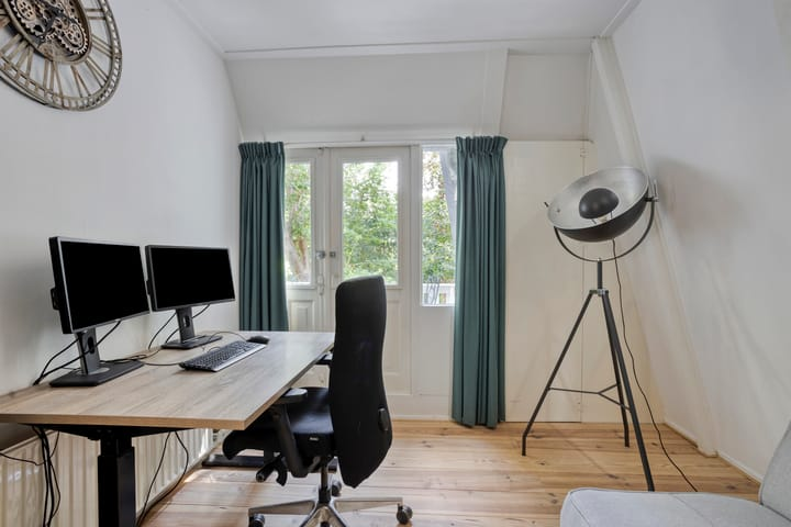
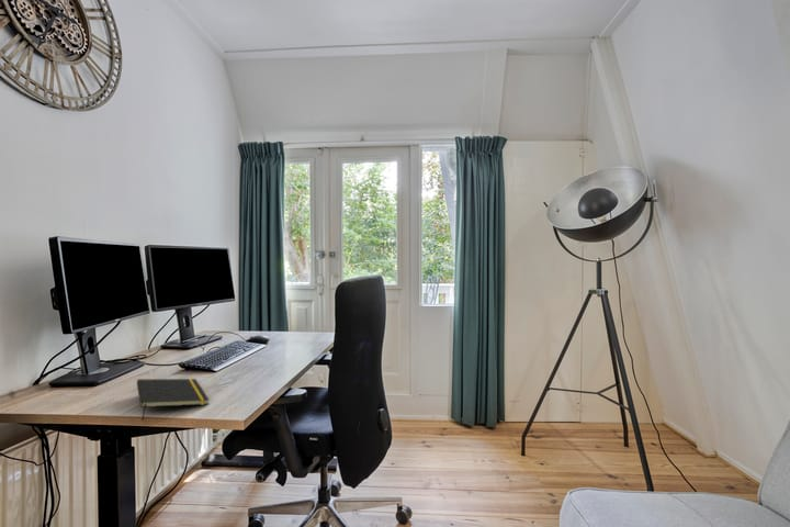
+ notepad (171, 391)
